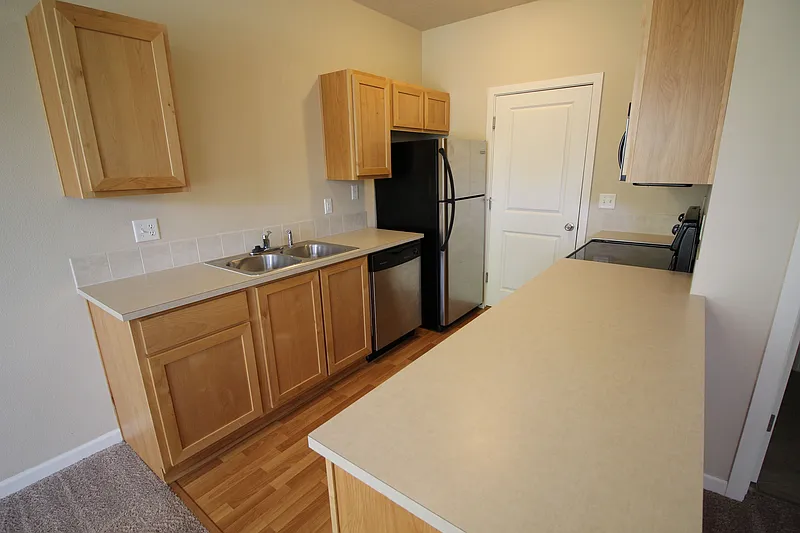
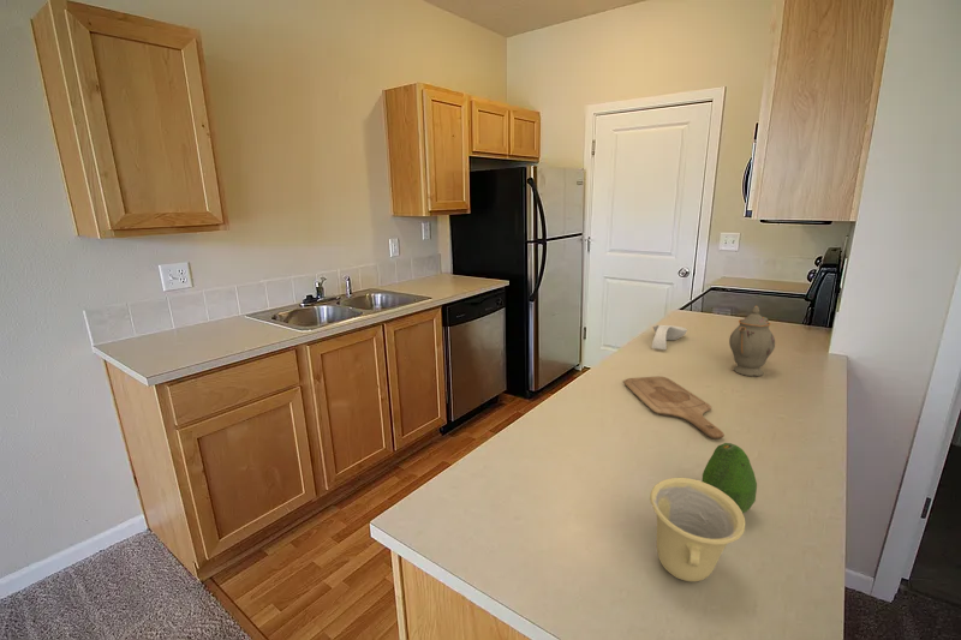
+ spoon rest (667, 331)
+ cutting board (675, 403)
+ fruit (729, 479)
+ cup (692, 538)
+ chinaware (752, 339)
